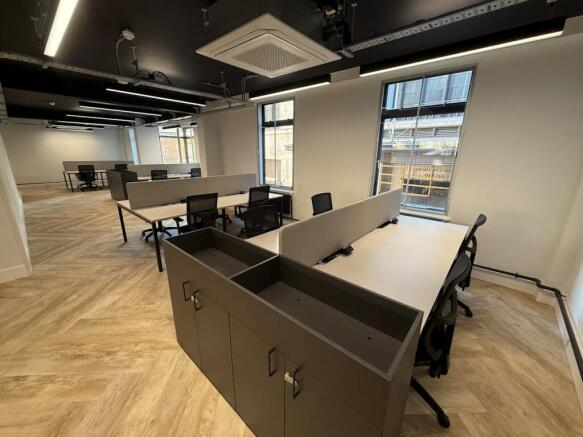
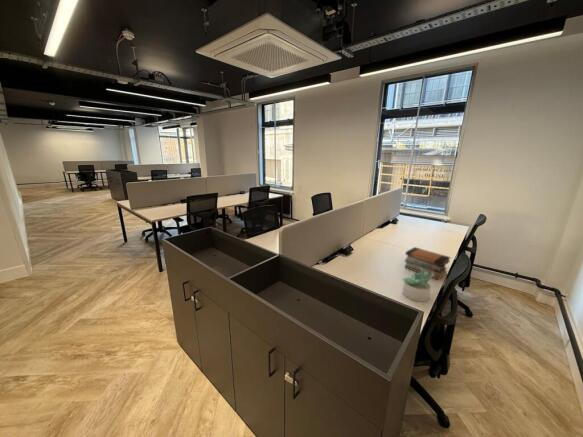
+ succulent plant (416, 281)
+ book stack (425, 262)
